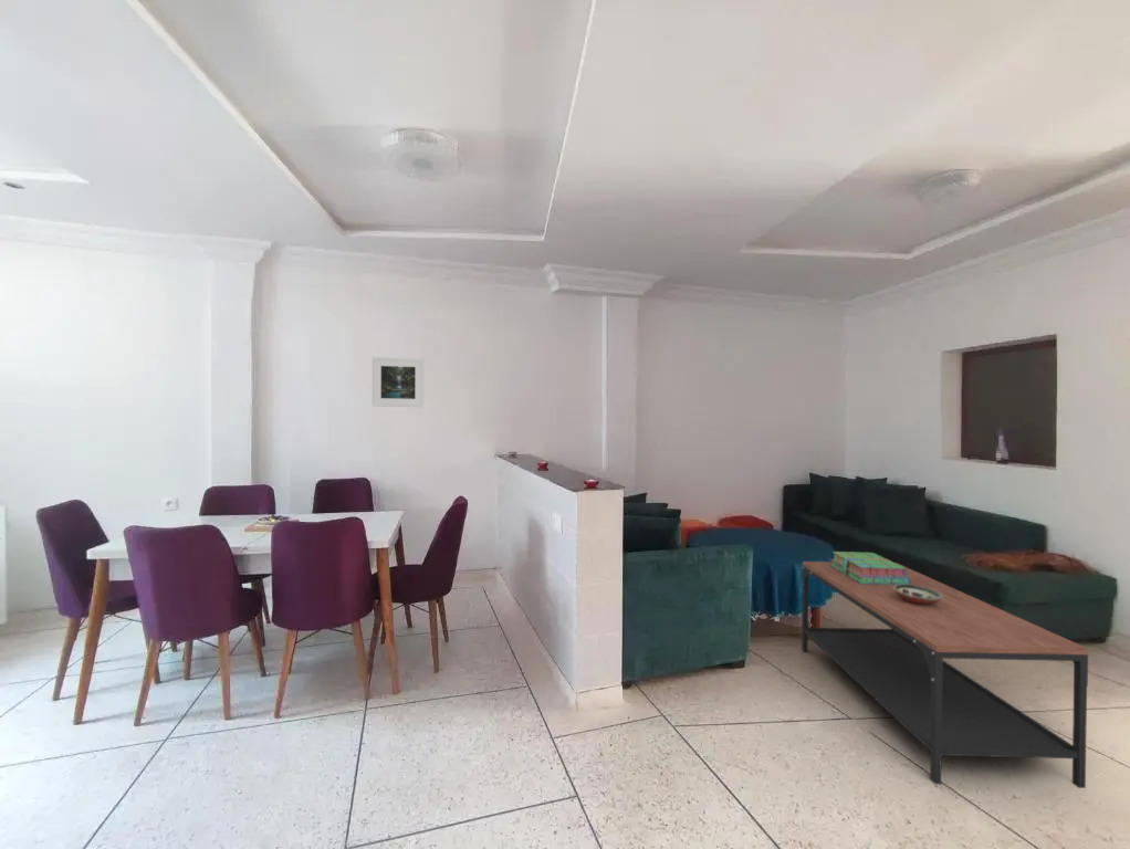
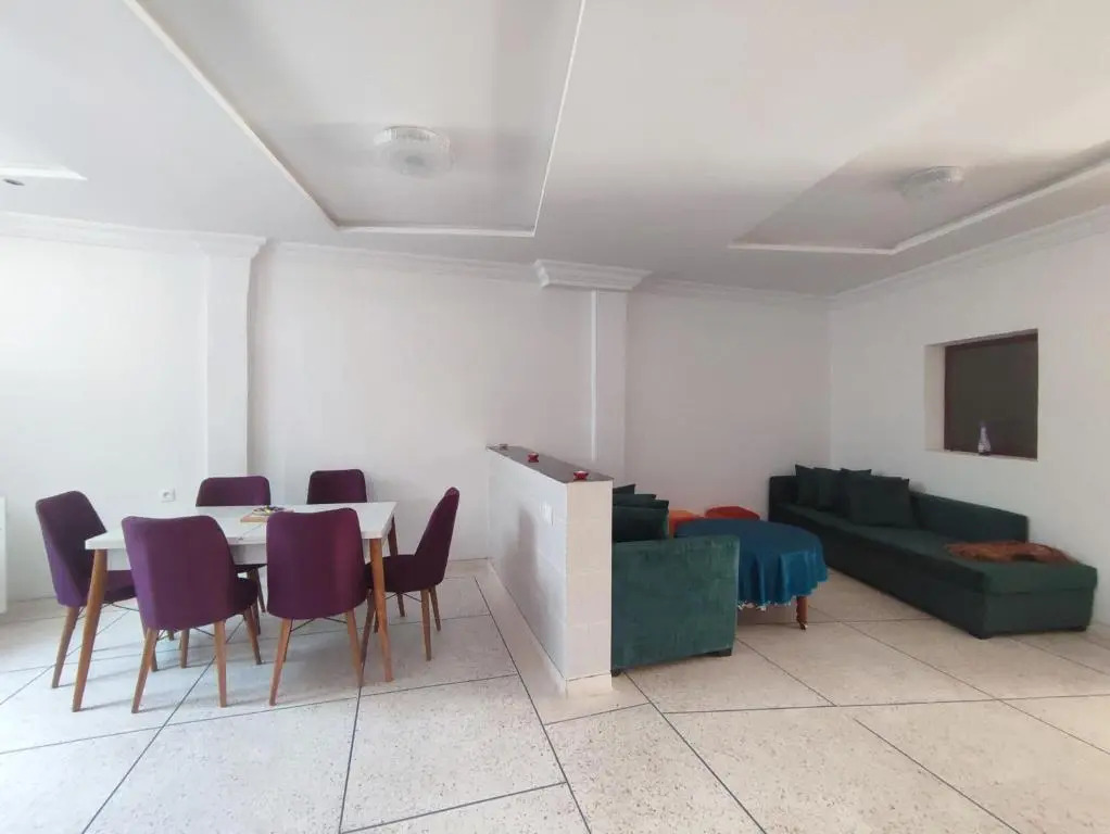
- coffee table (911, 648)
- decorative bowl (917, 595)
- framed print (398, 382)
- stack of books (867, 566)
